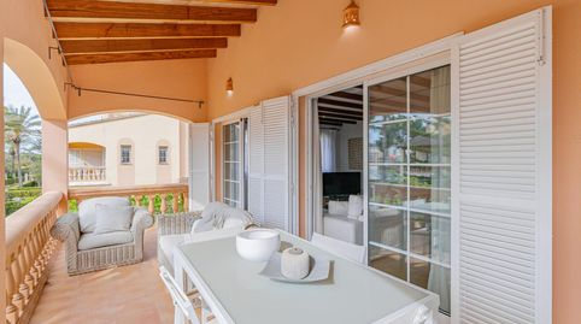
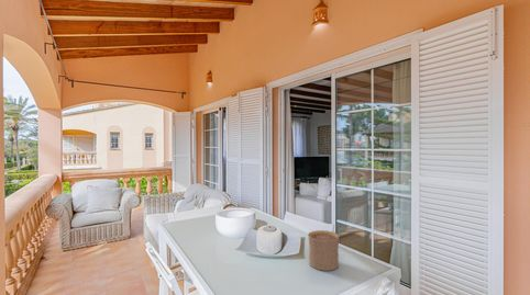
+ cup (323, 249)
